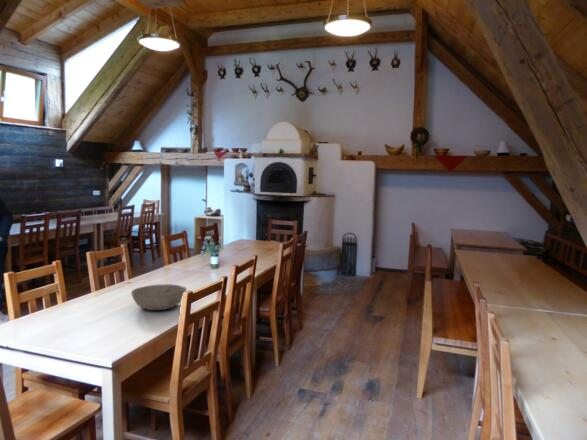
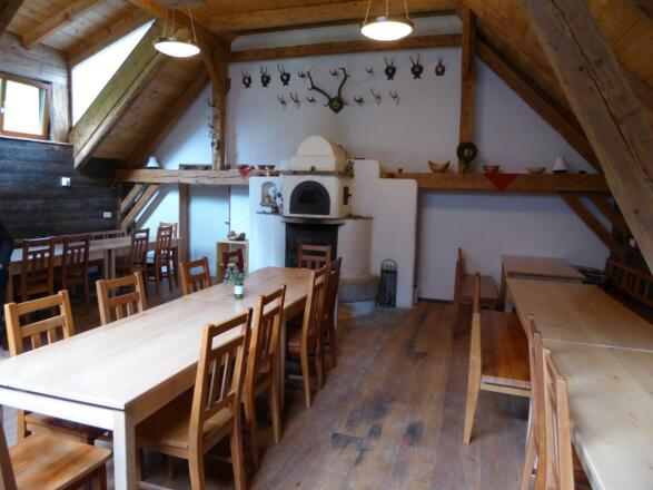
- bowl (159, 297)
